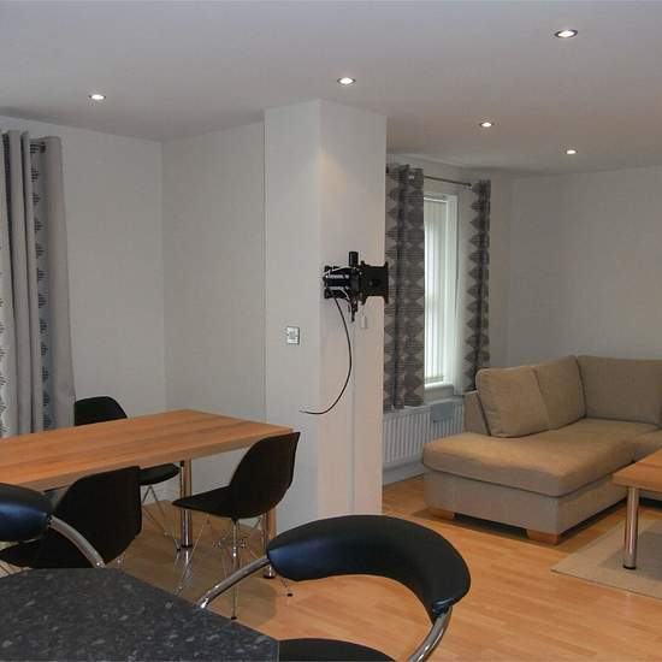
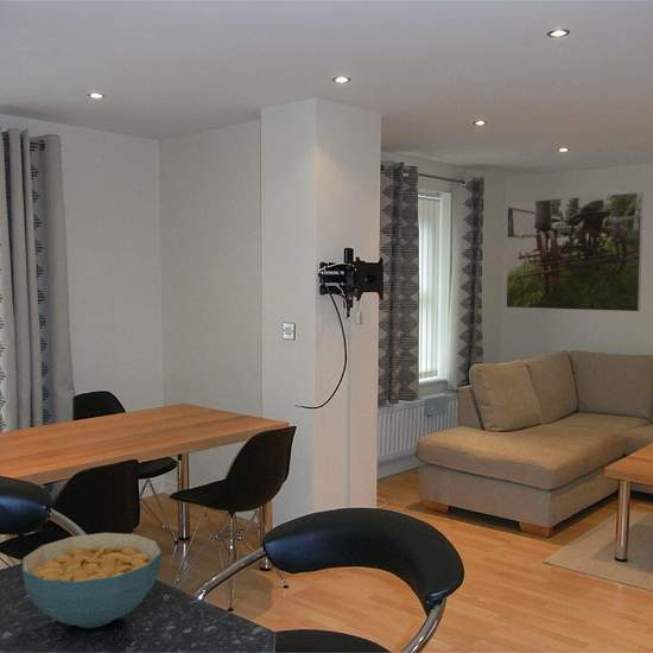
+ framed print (570, 253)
+ cereal bowl (93, 587)
